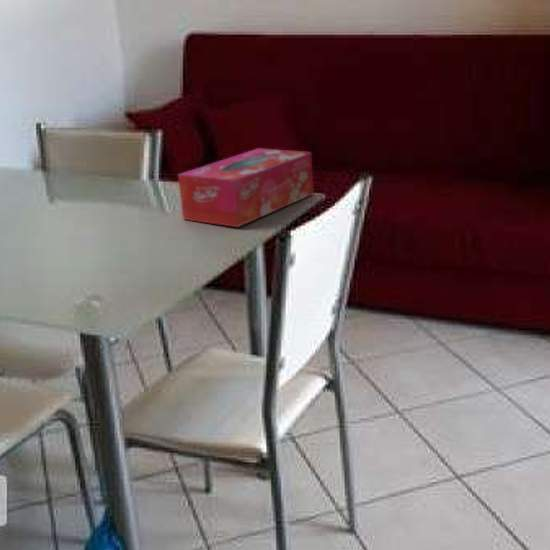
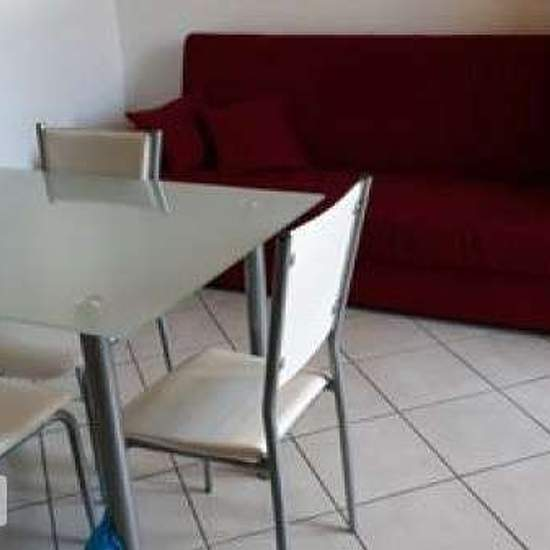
- tissue box (248, 184)
